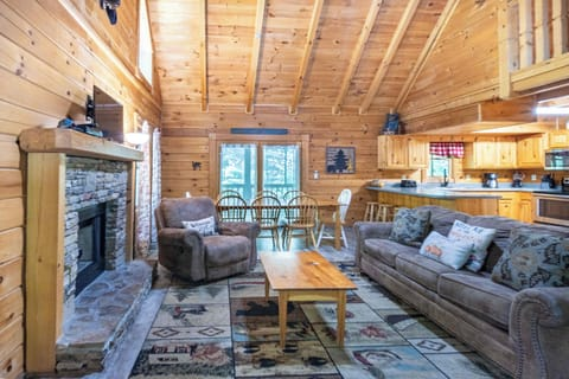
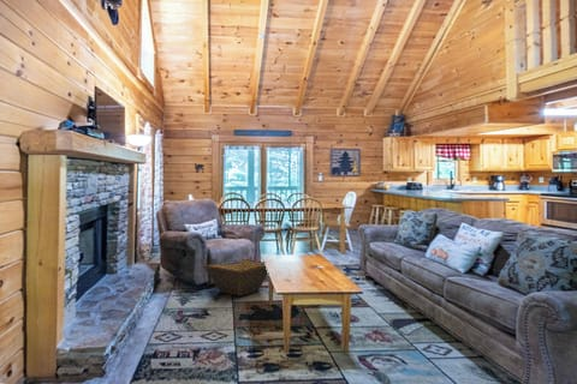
+ basket (239, 277)
